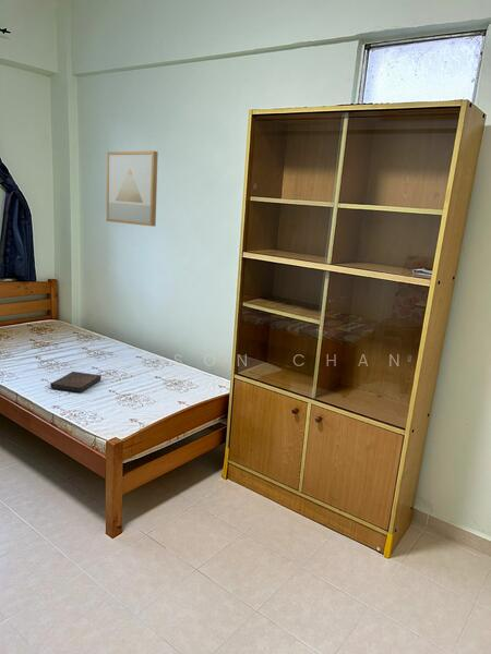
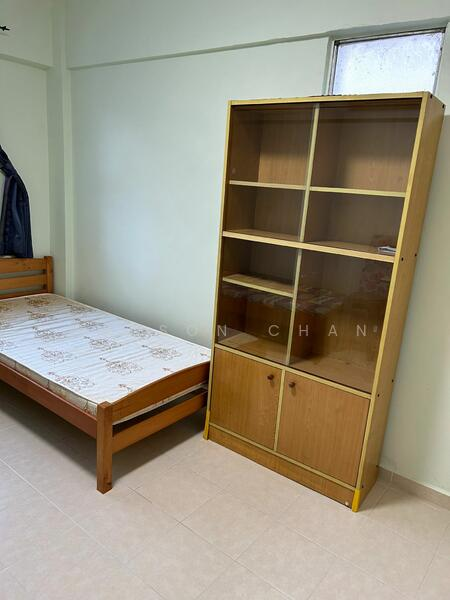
- wall art (130, 187)
- book (76, 380)
